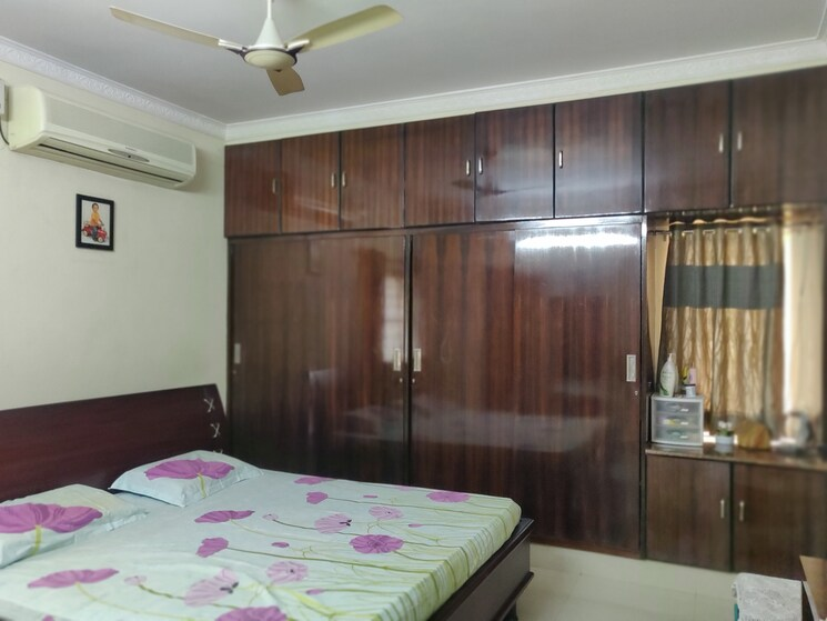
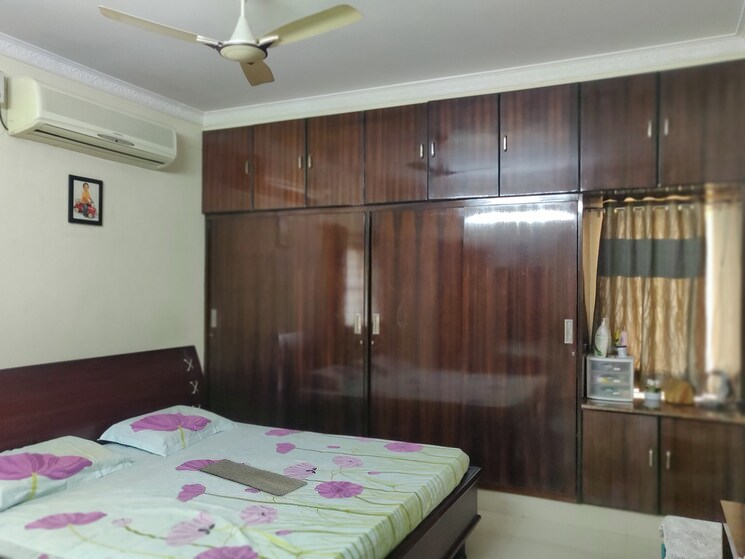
+ bath mat (250, 475)
